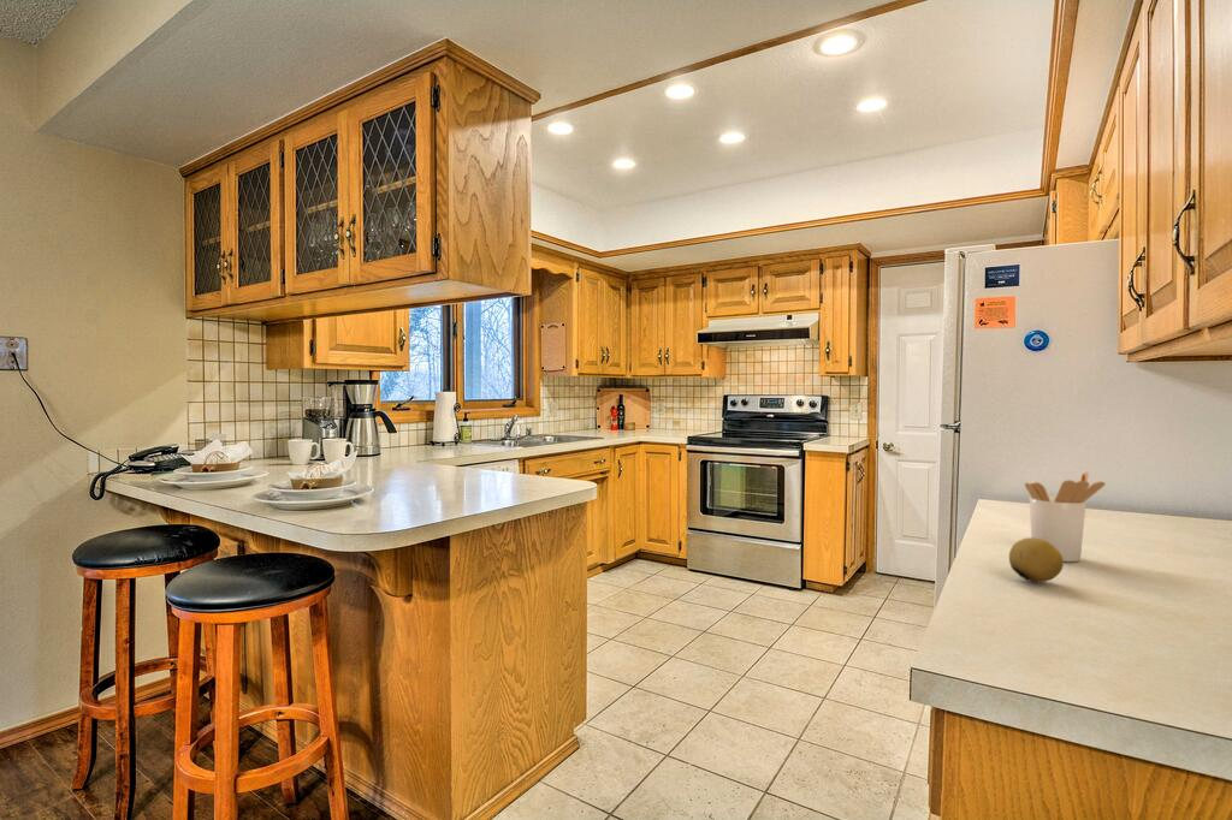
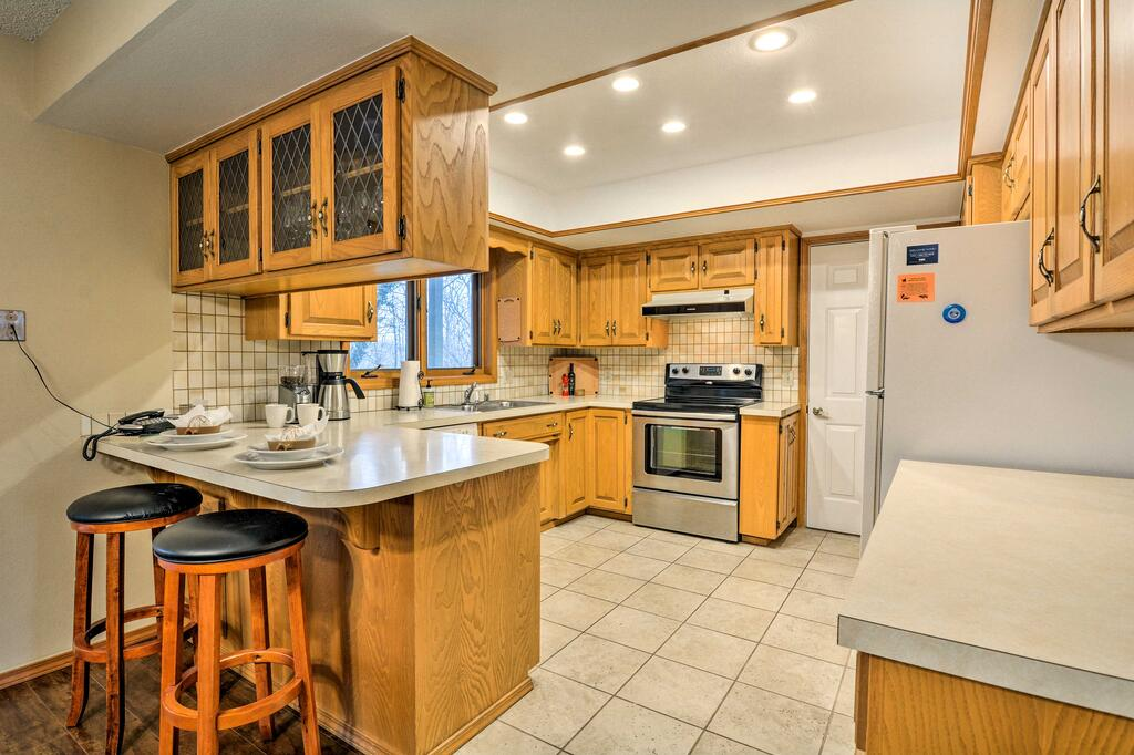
- utensil holder (1065, 516)
- fruit (1035, 559)
